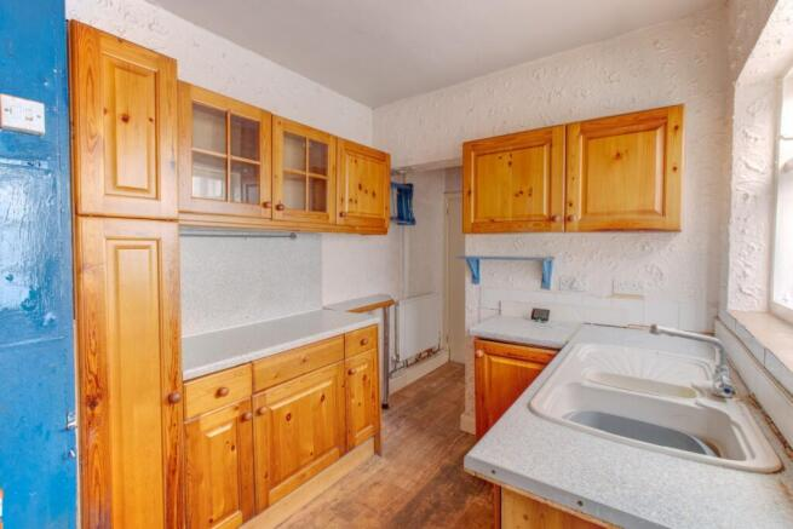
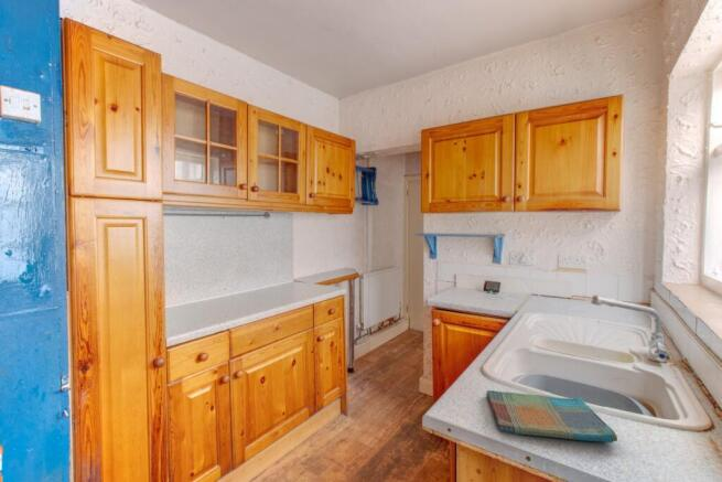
+ dish towel (543, 413)
